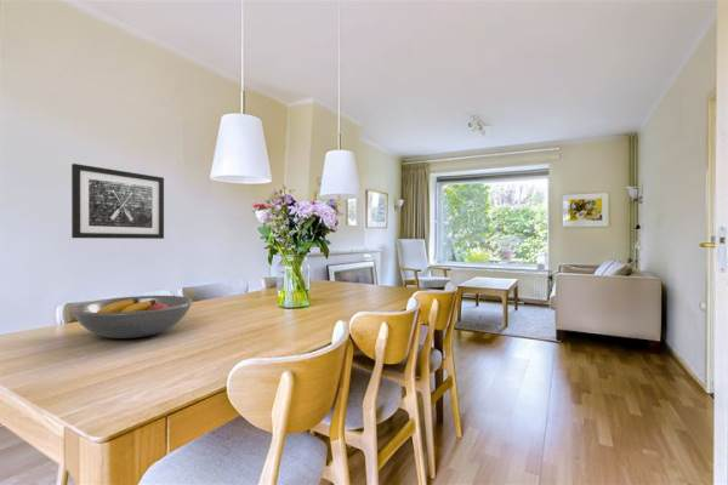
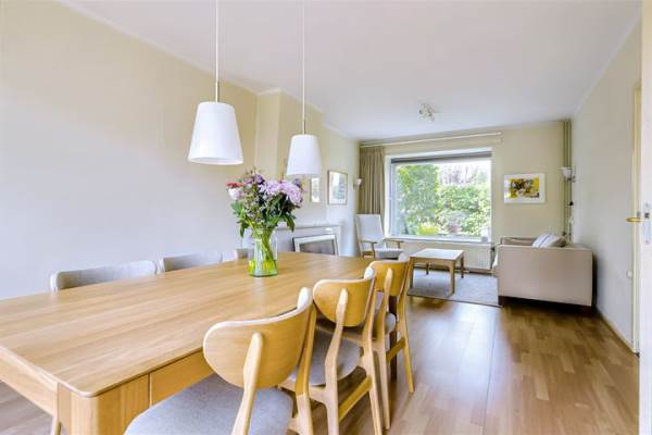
- fruit bowl (136, 314)
- wall art (121, 205)
